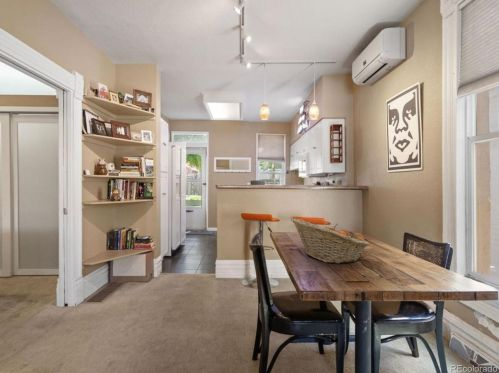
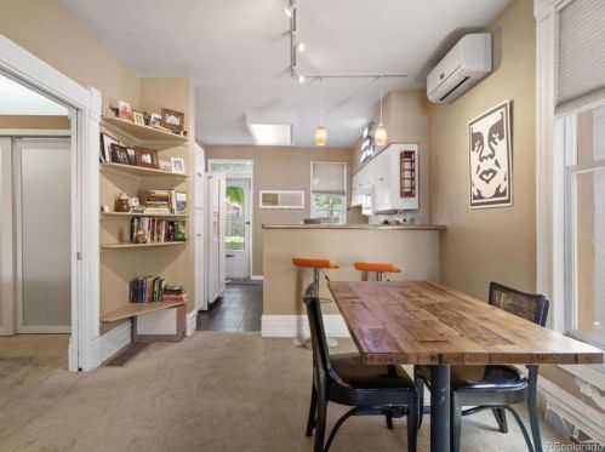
- fruit basket (327, 237)
